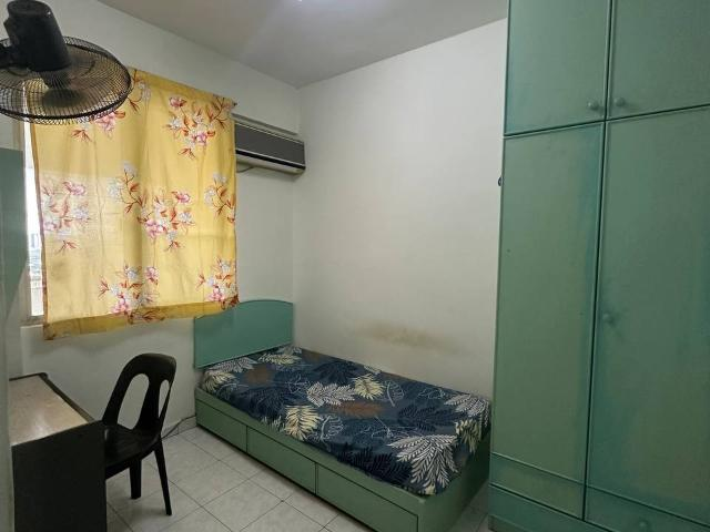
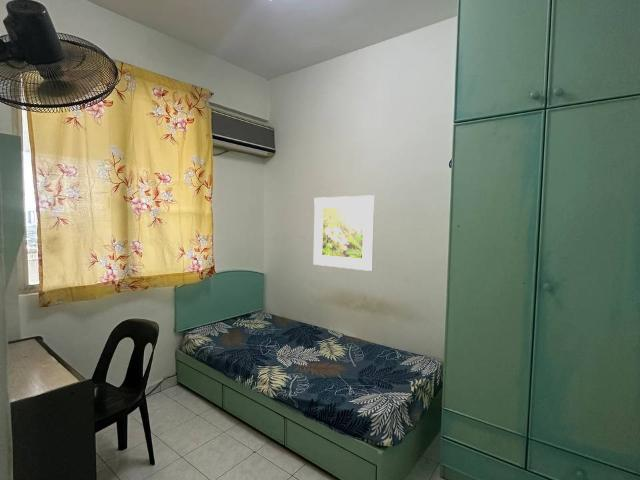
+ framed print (342, 232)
